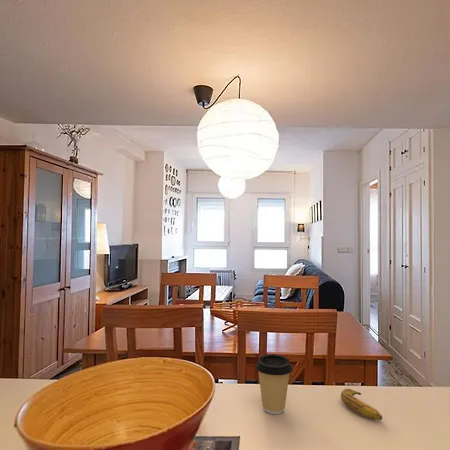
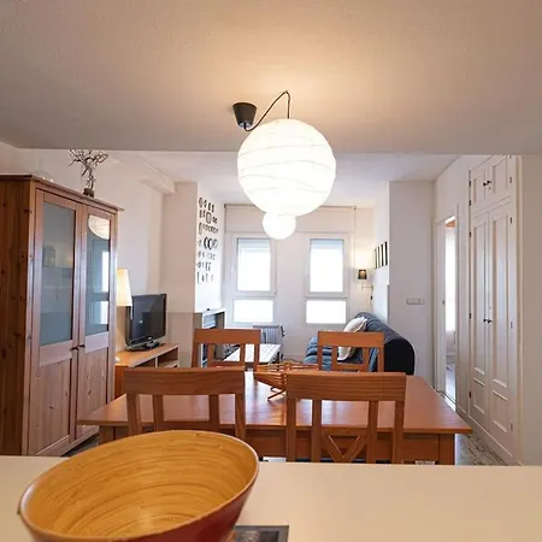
- coffee cup (273, 384)
- banana (361, 403)
